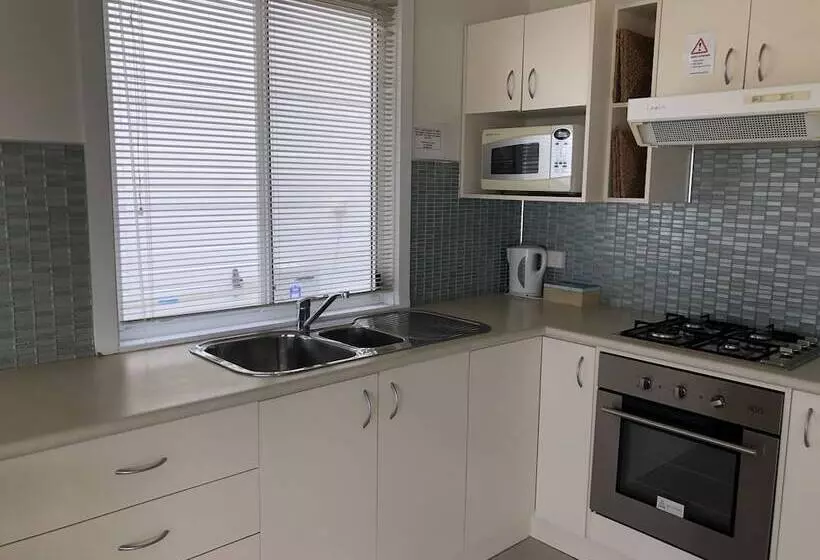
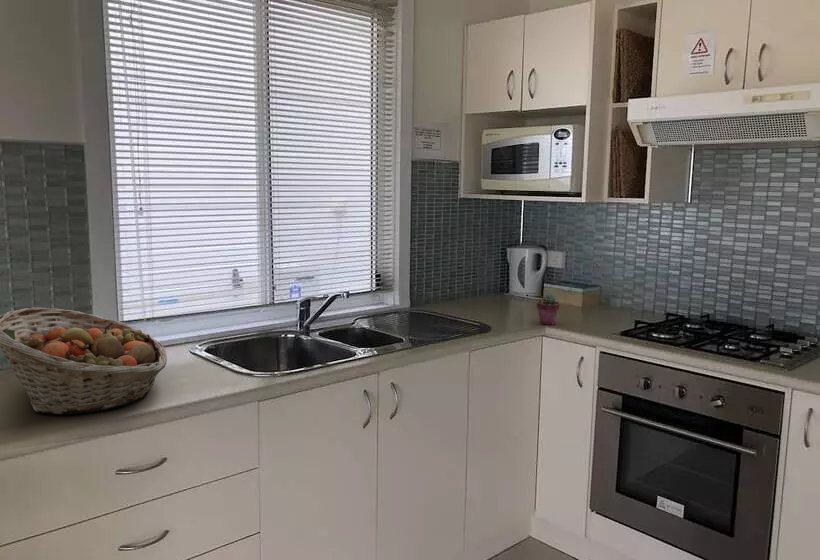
+ potted succulent (548, 308)
+ fruit basket (84, 353)
